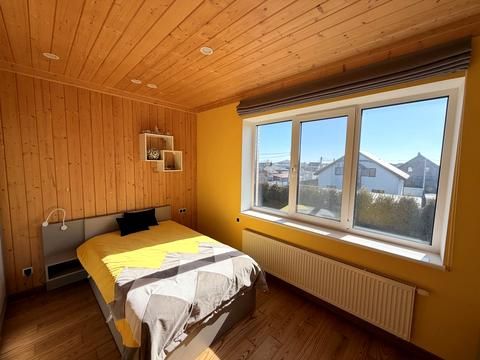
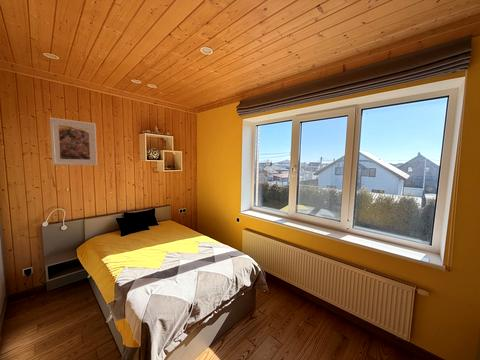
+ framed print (74, 143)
